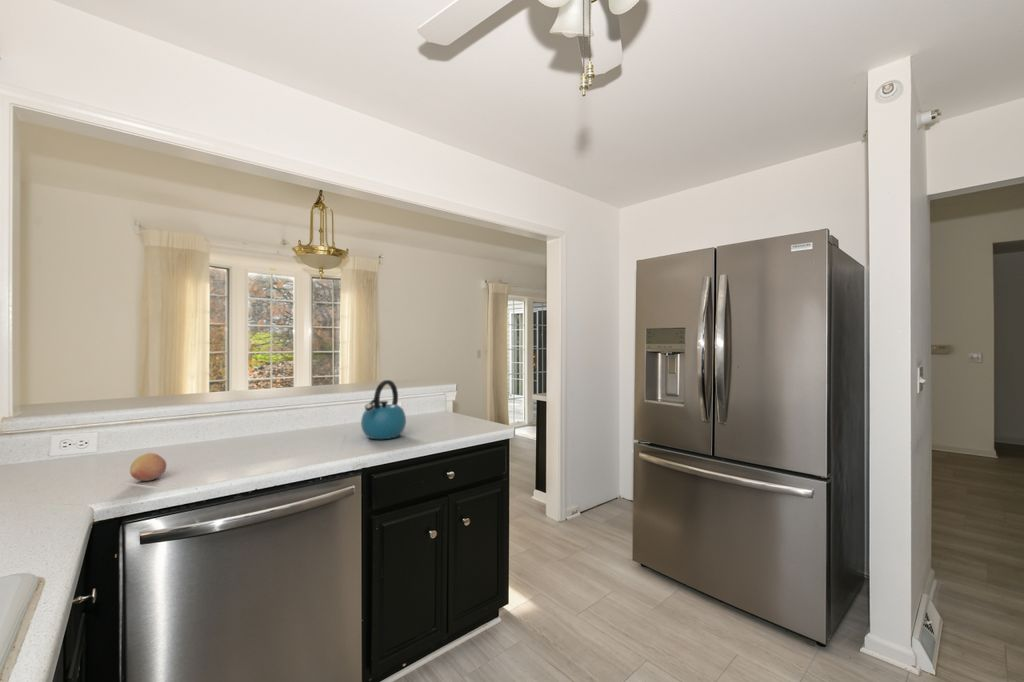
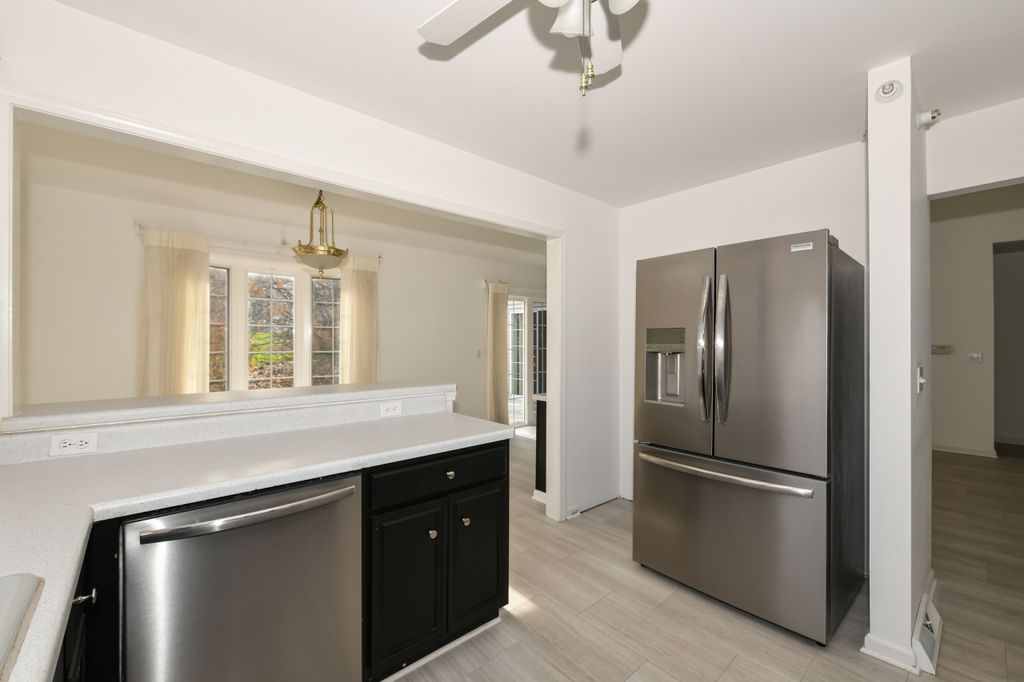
- fruit (149, 466)
- kettle (382, 408)
